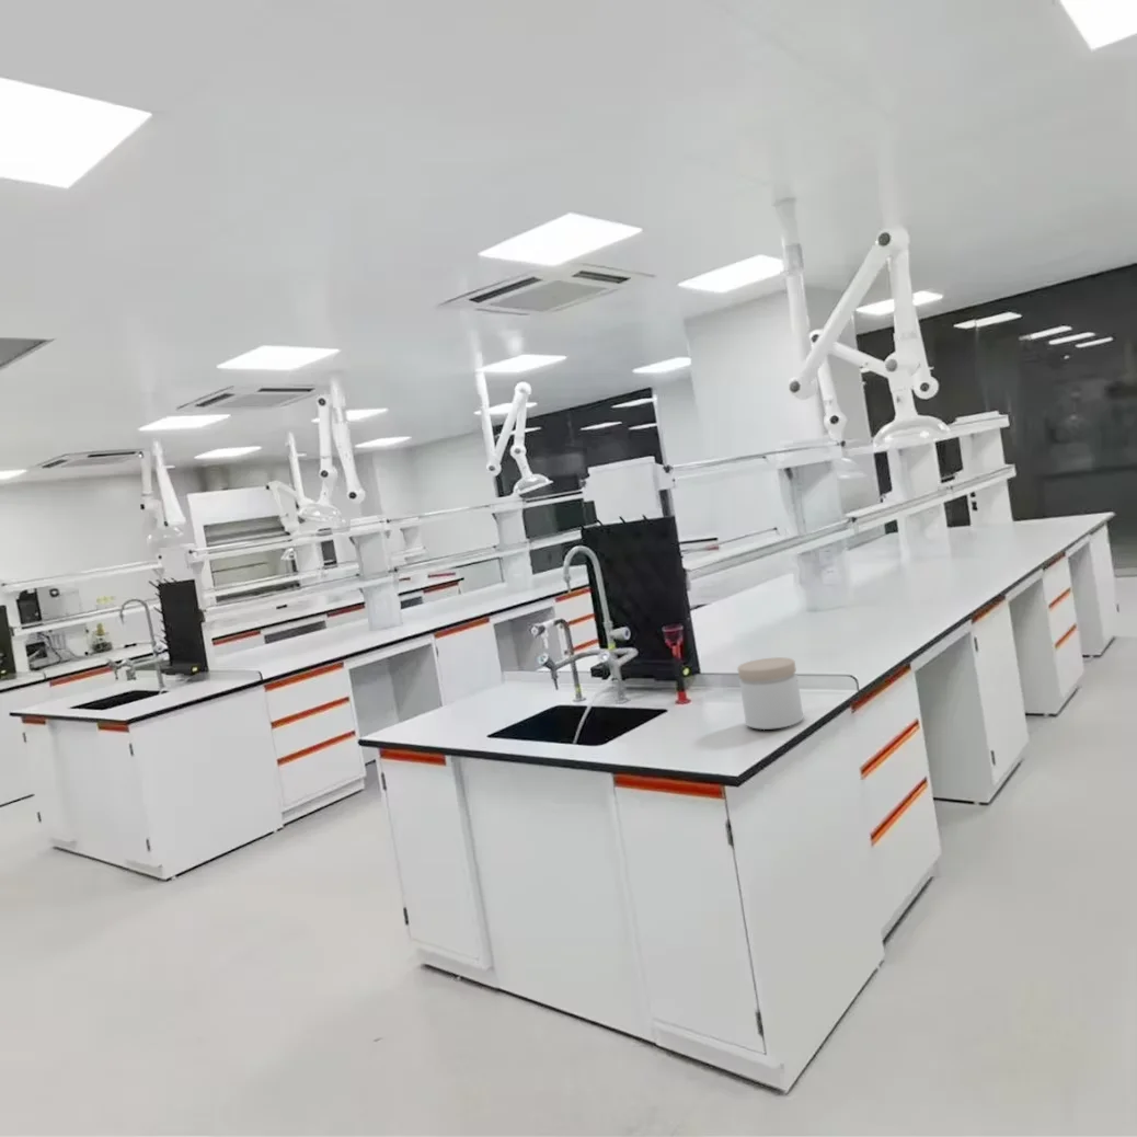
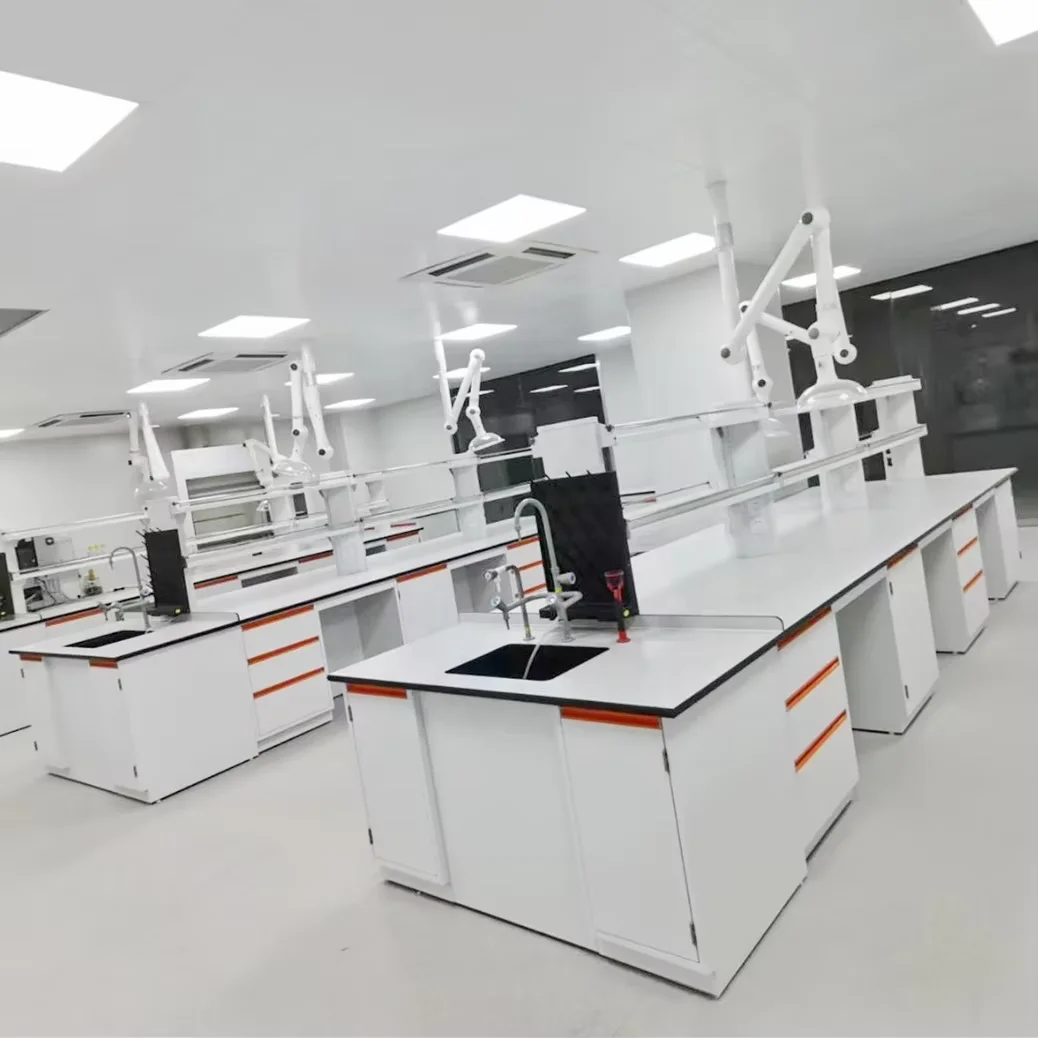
- jar (770, 692)
